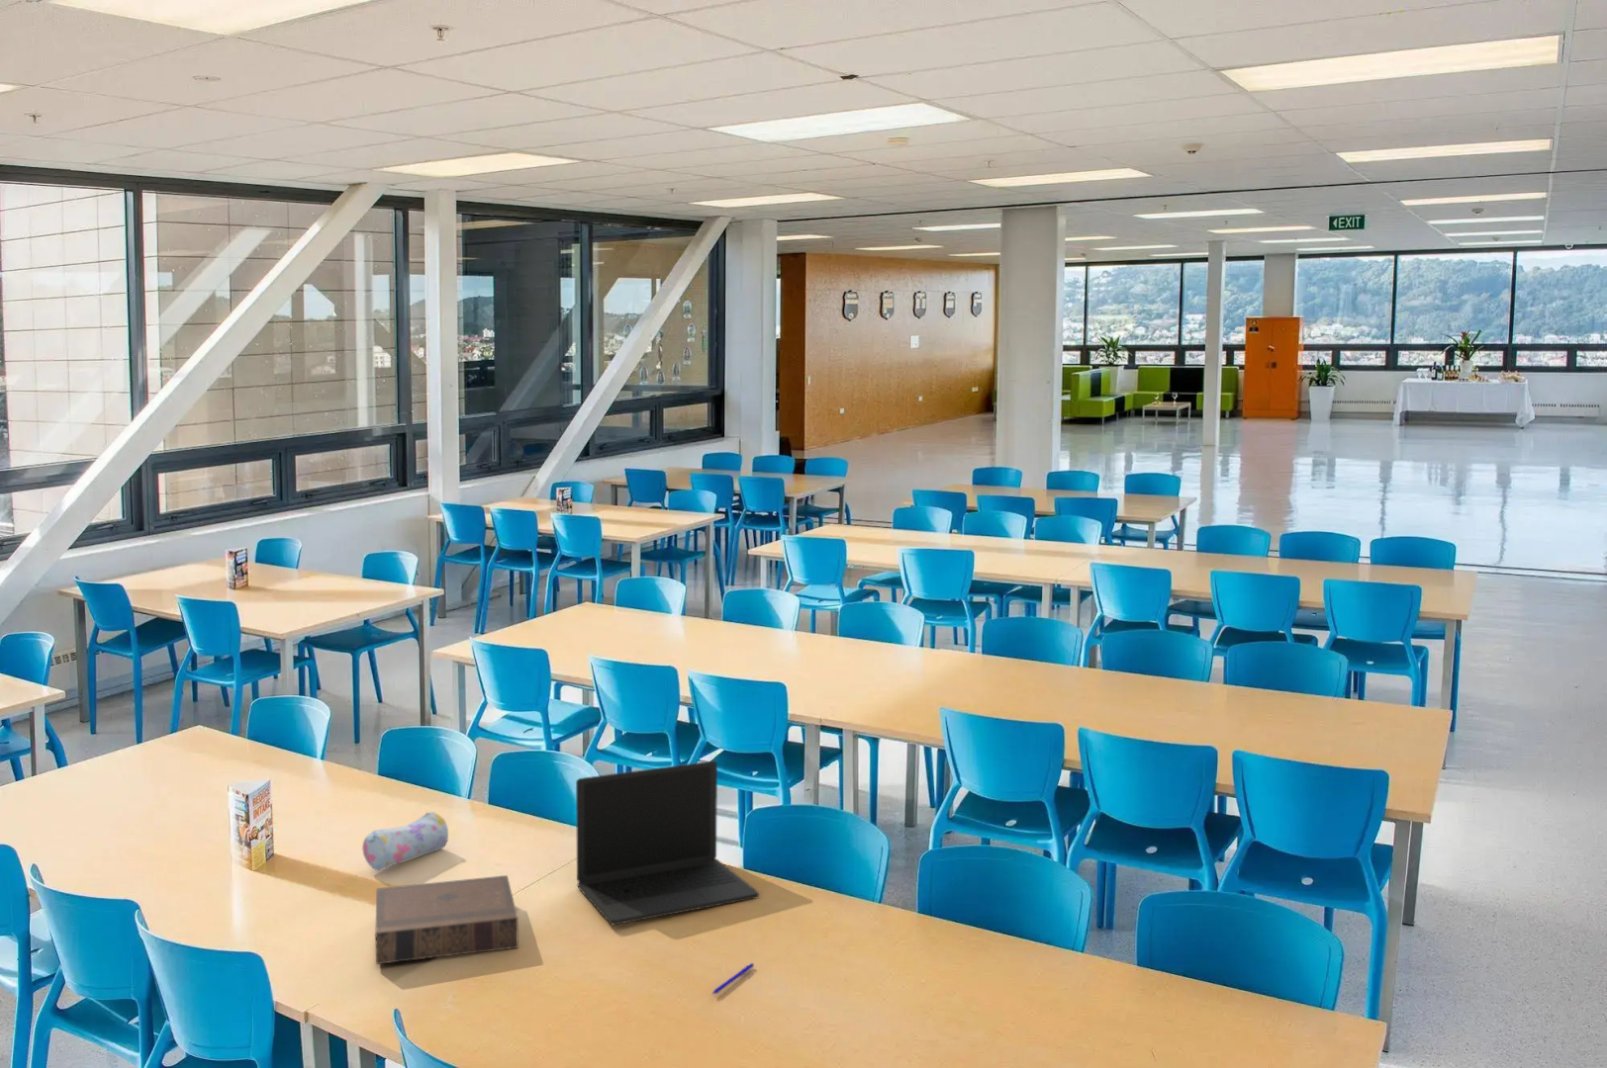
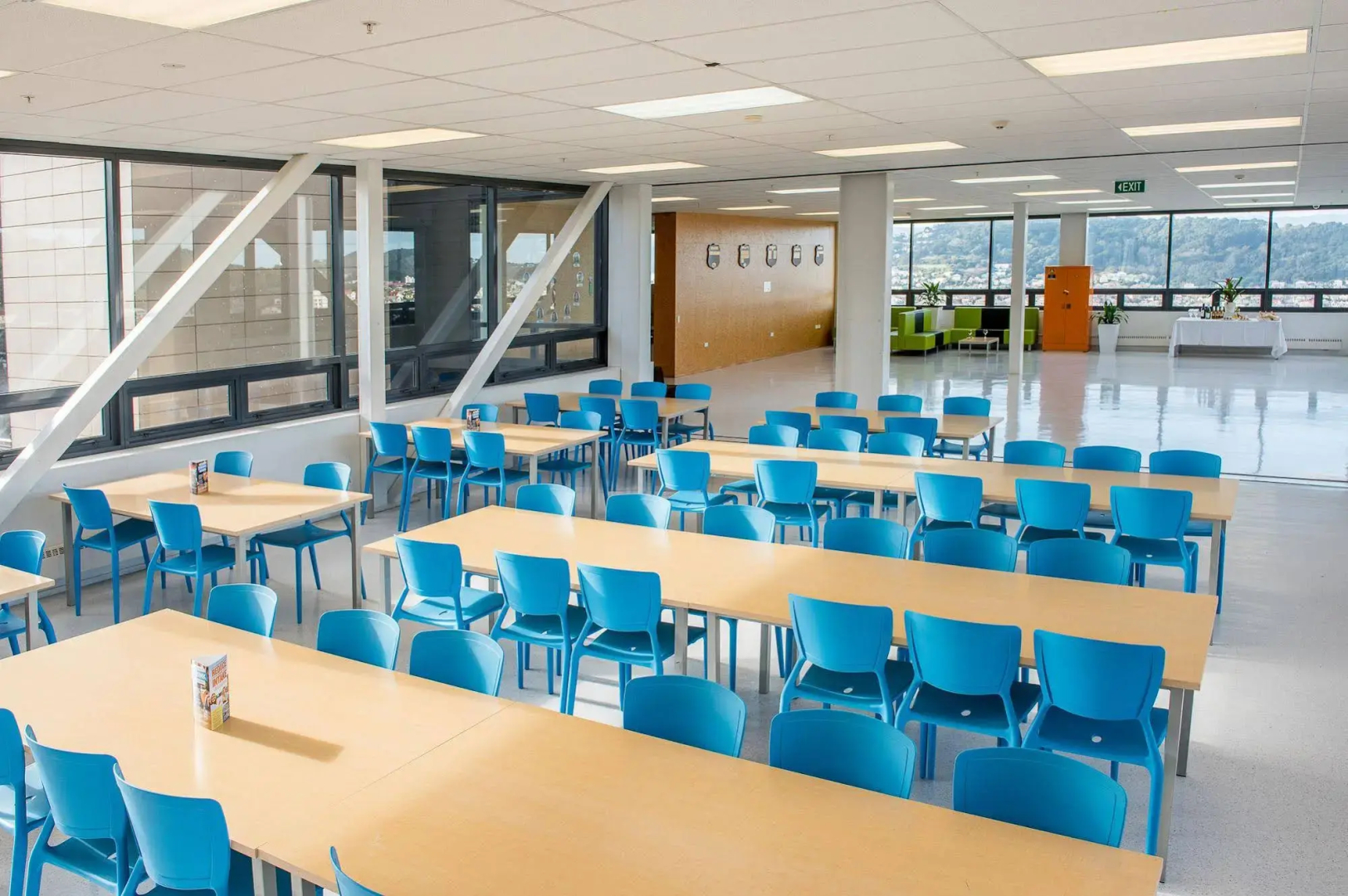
- pen (732, 979)
- laptop (666, 838)
- book (446, 917)
- pencil case (407, 840)
